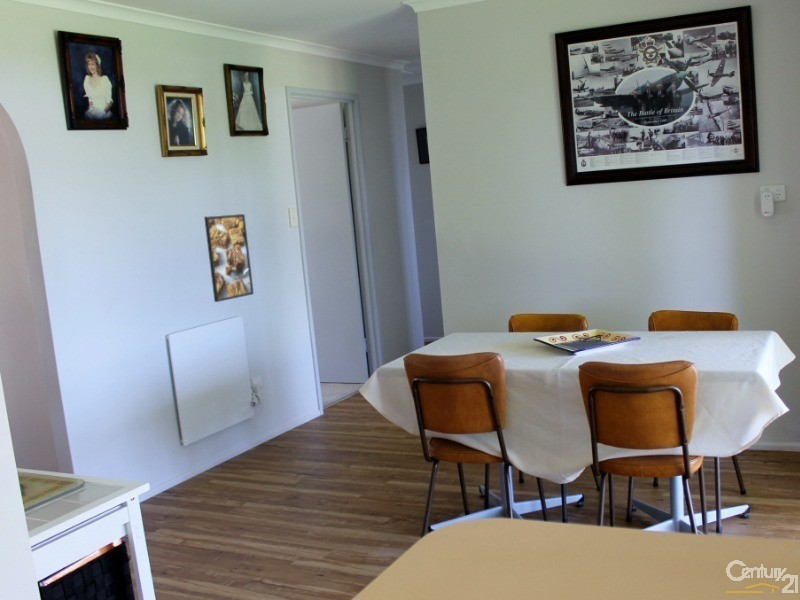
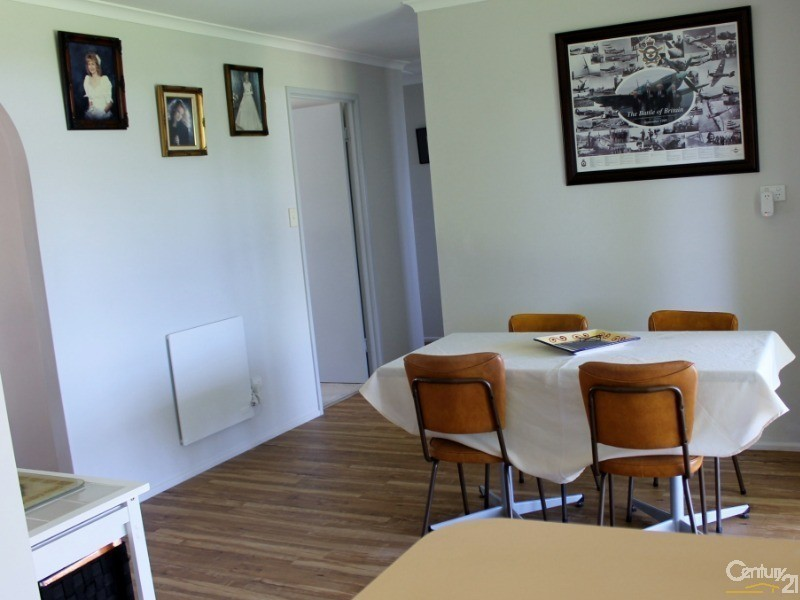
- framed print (229, 256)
